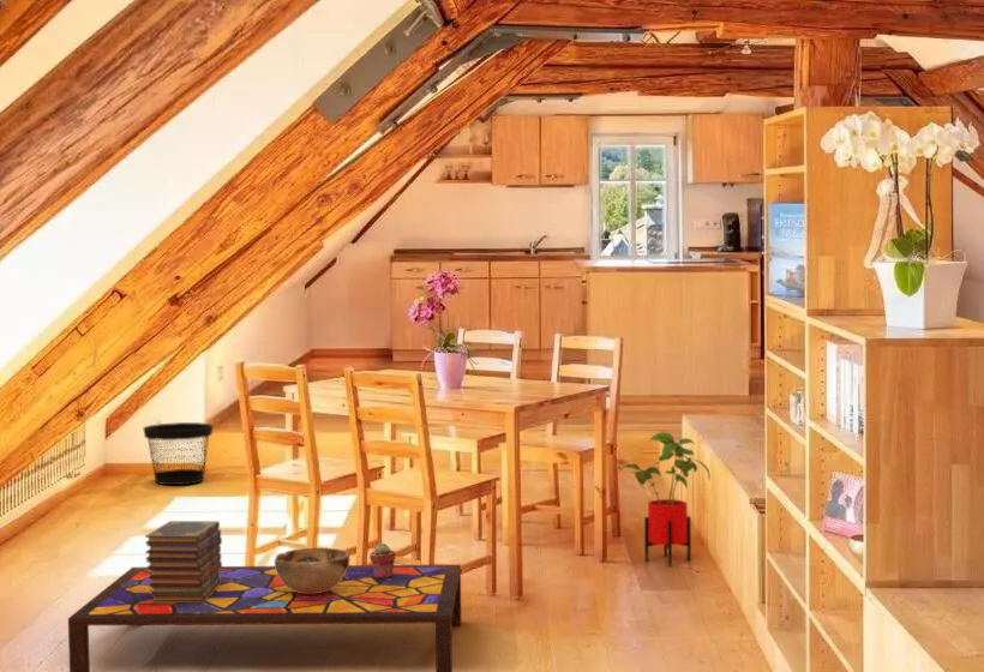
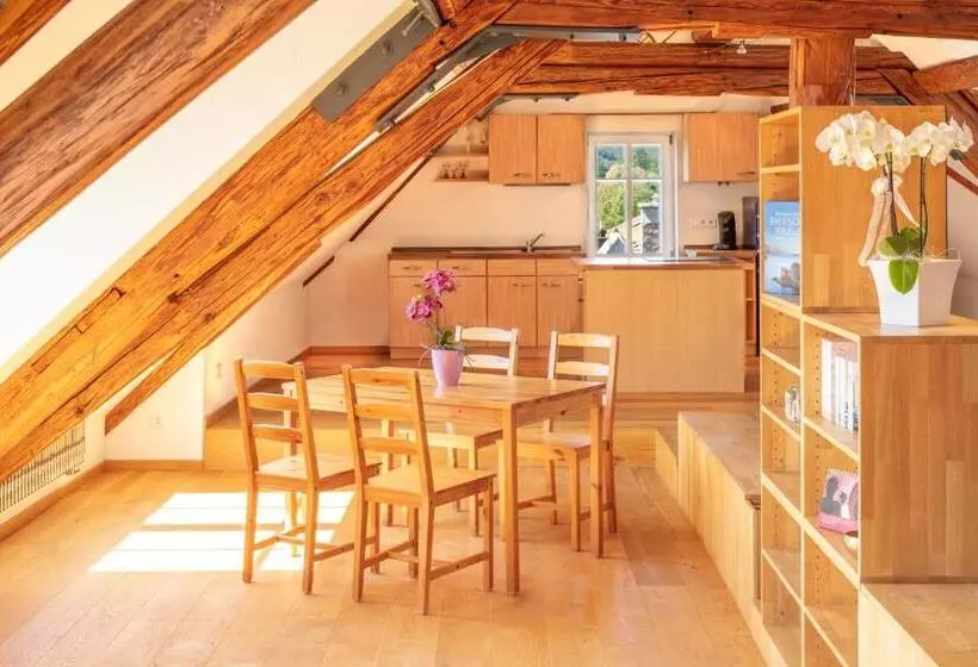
- potted succulent (383, 558)
- coffee table (278, 620)
- decorative bowl (312, 572)
- wastebasket (181, 454)
- house plant (665, 499)
- book stack (184, 559)
